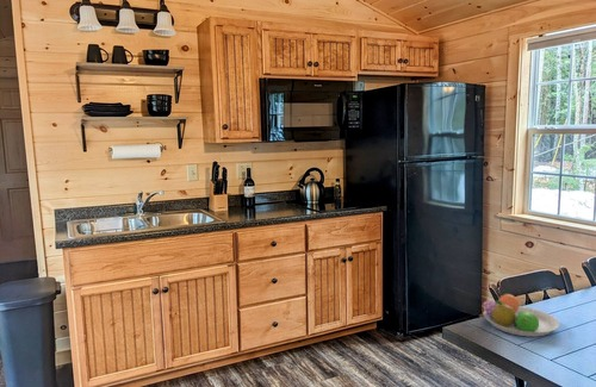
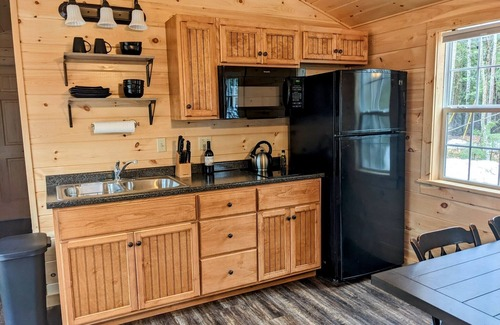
- fruit bowl (519, 312)
